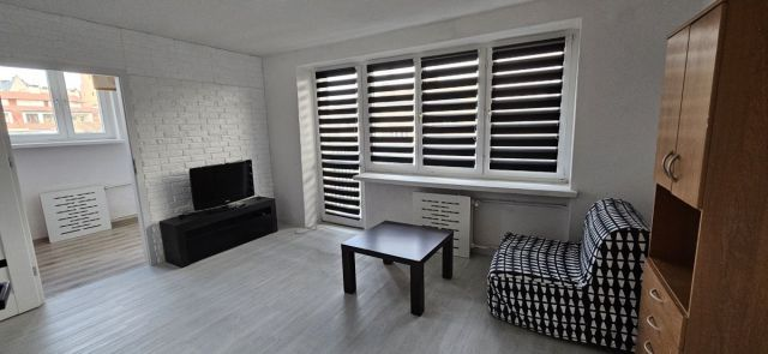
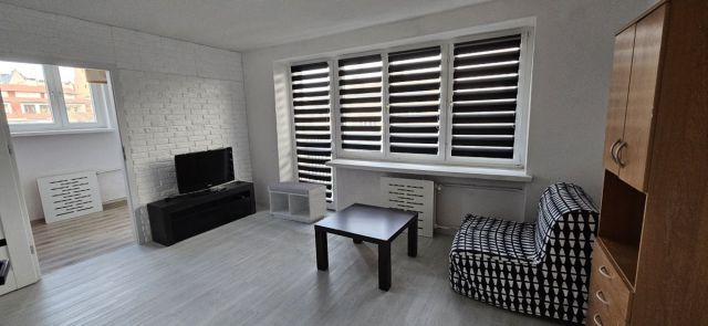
+ bench (296, 200)
